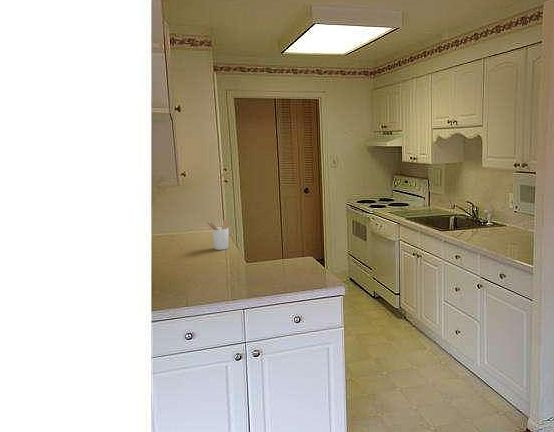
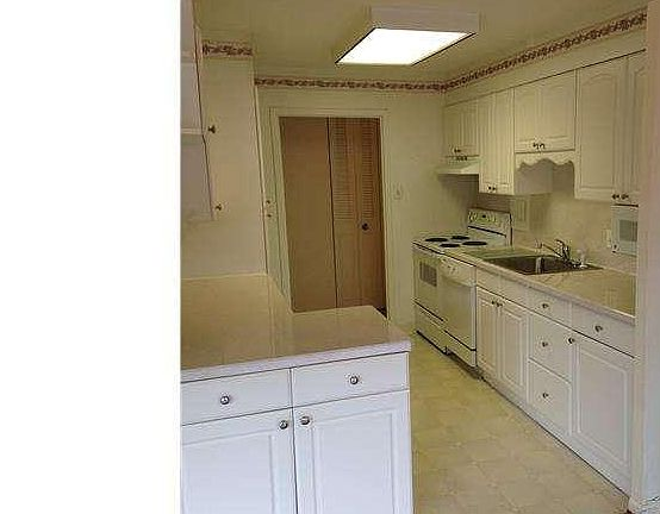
- utensil holder (217, 234)
